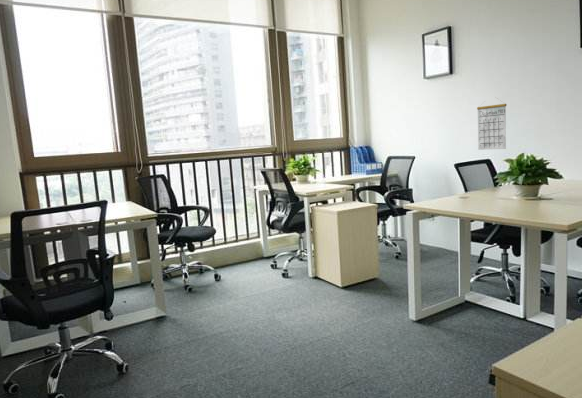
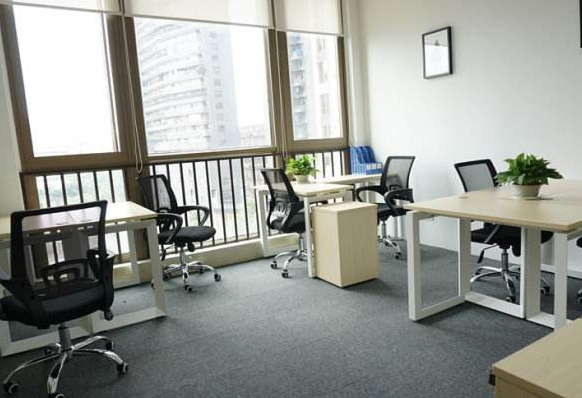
- calendar (491, 122)
